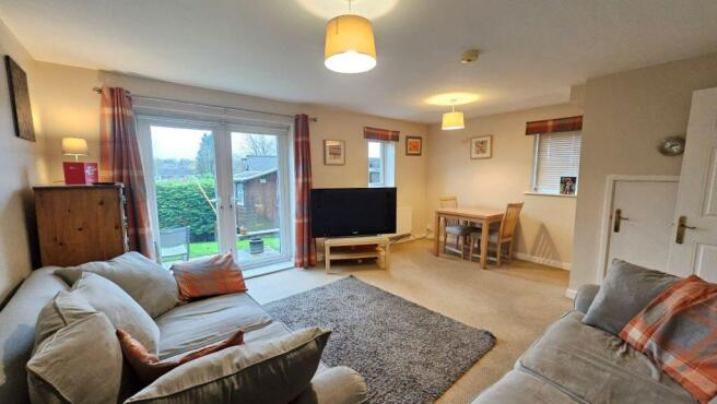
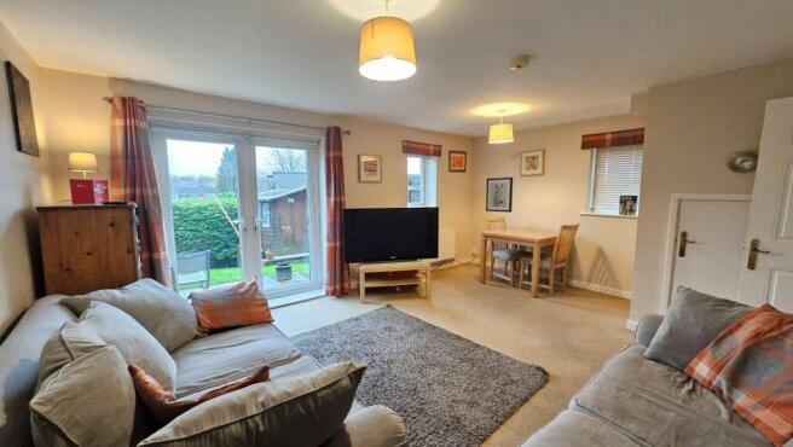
+ wall art (498, 195)
